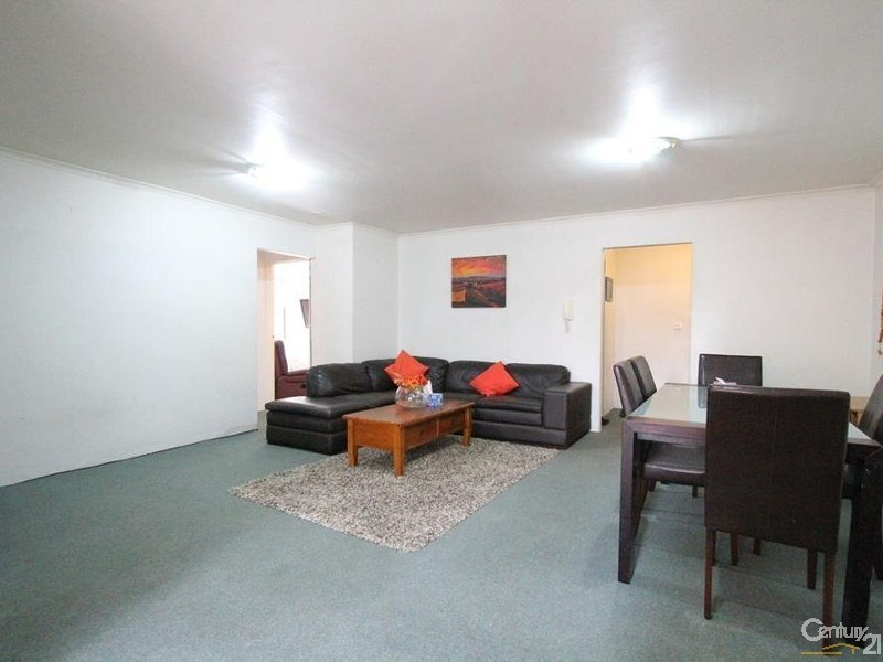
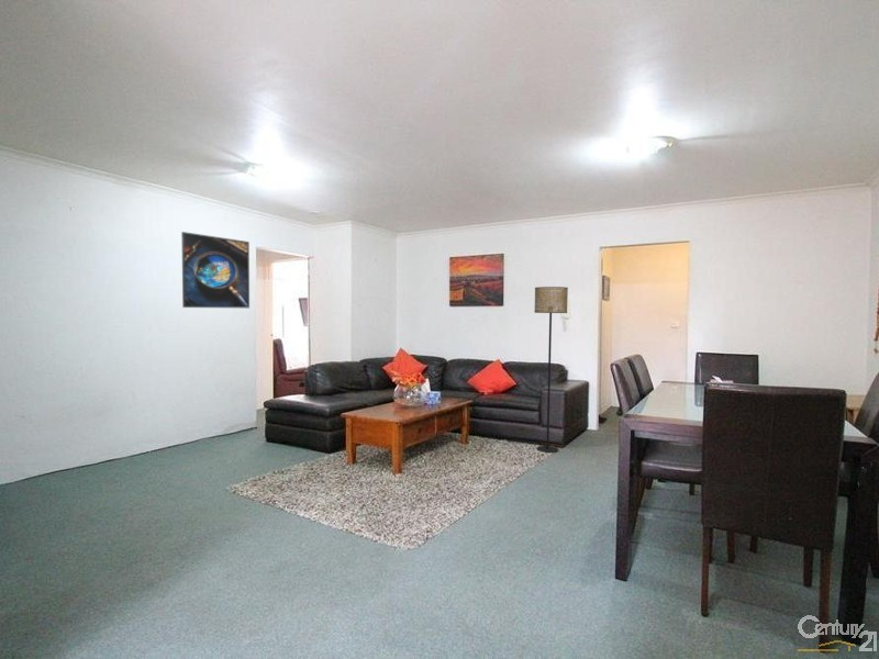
+ floor lamp (549, 369)
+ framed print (218, 272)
